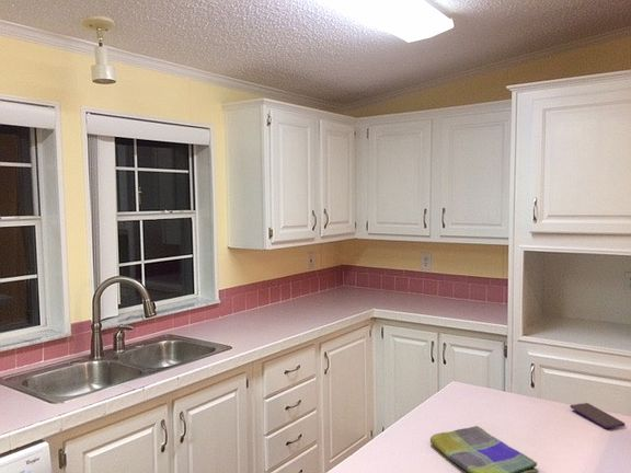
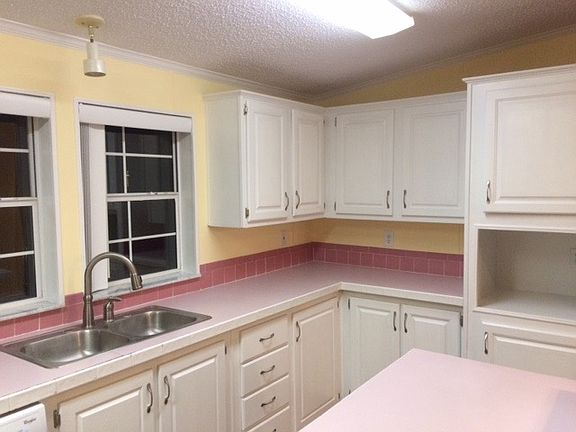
- smartphone (596, 415)
- dish towel (480, 451)
